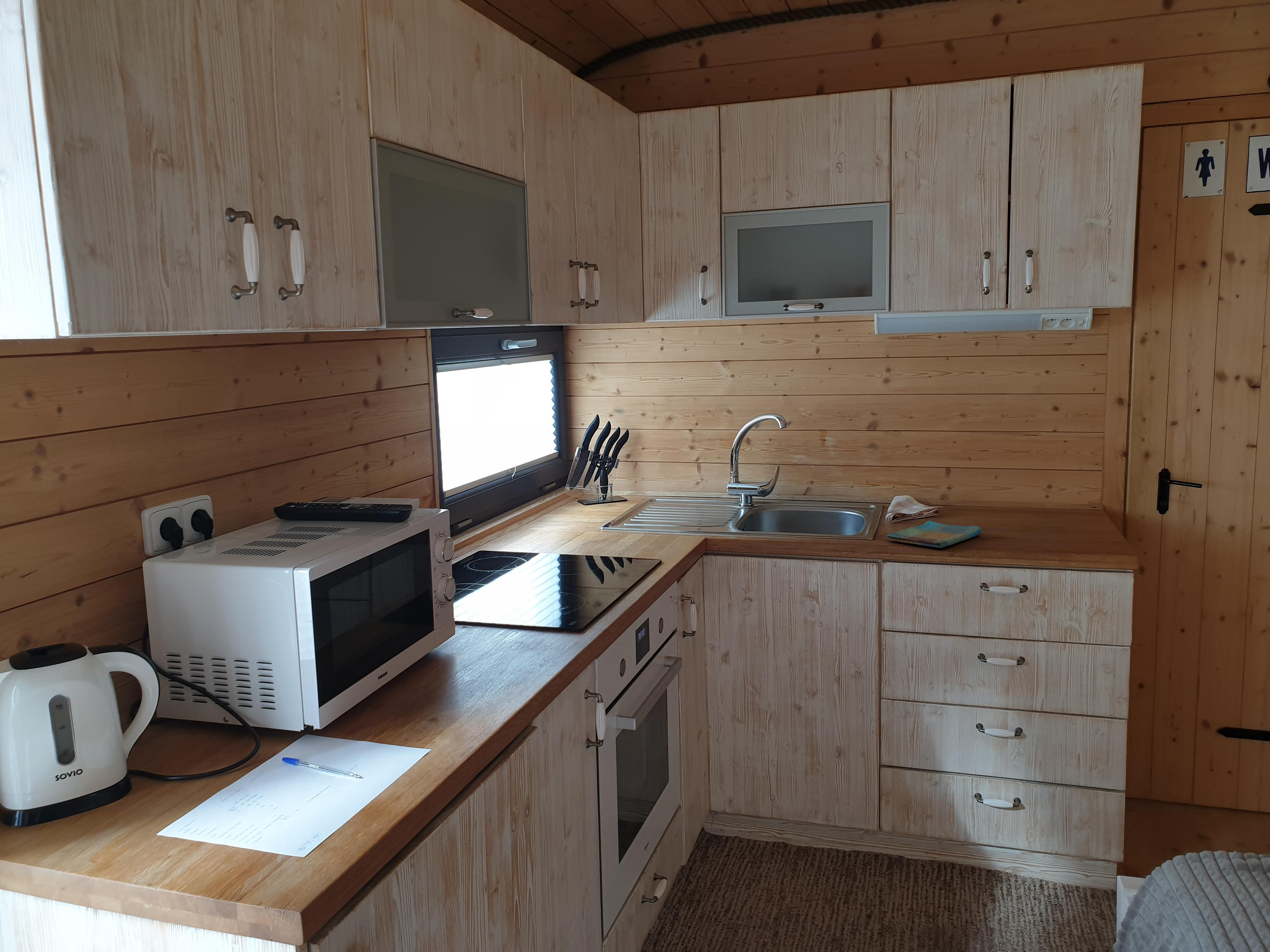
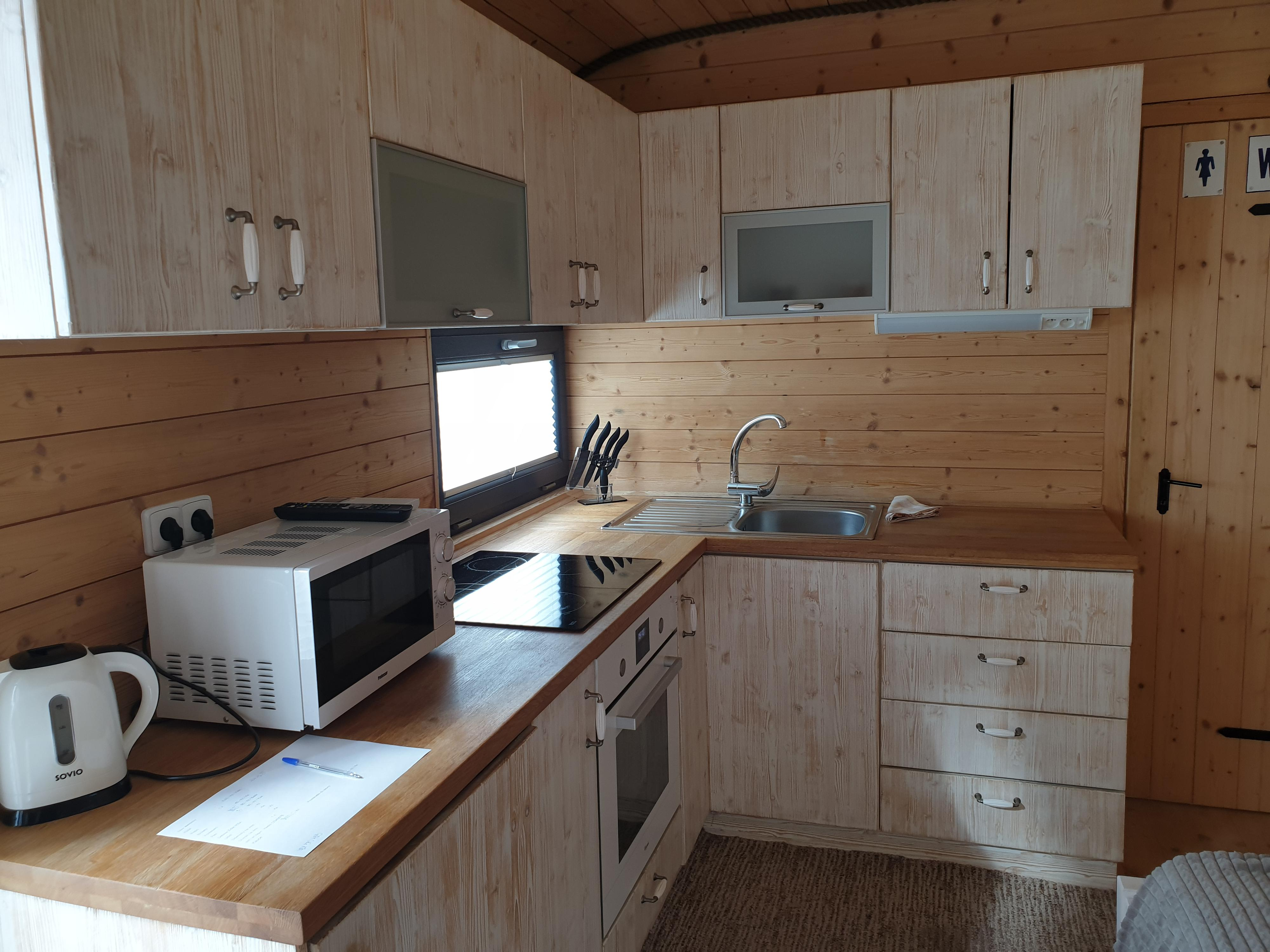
- dish towel (935, 534)
